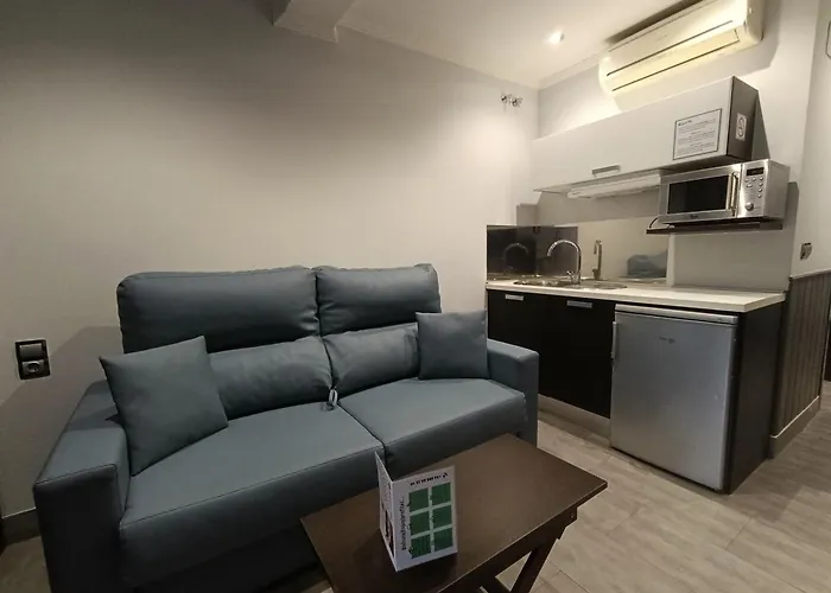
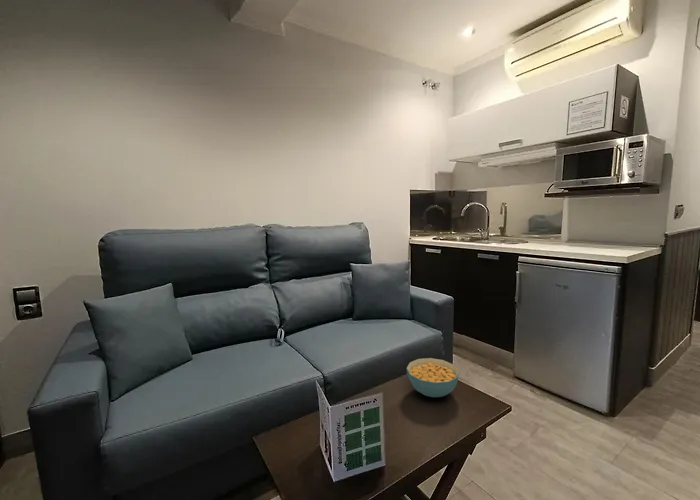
+ cereal bowl (432, 381)
